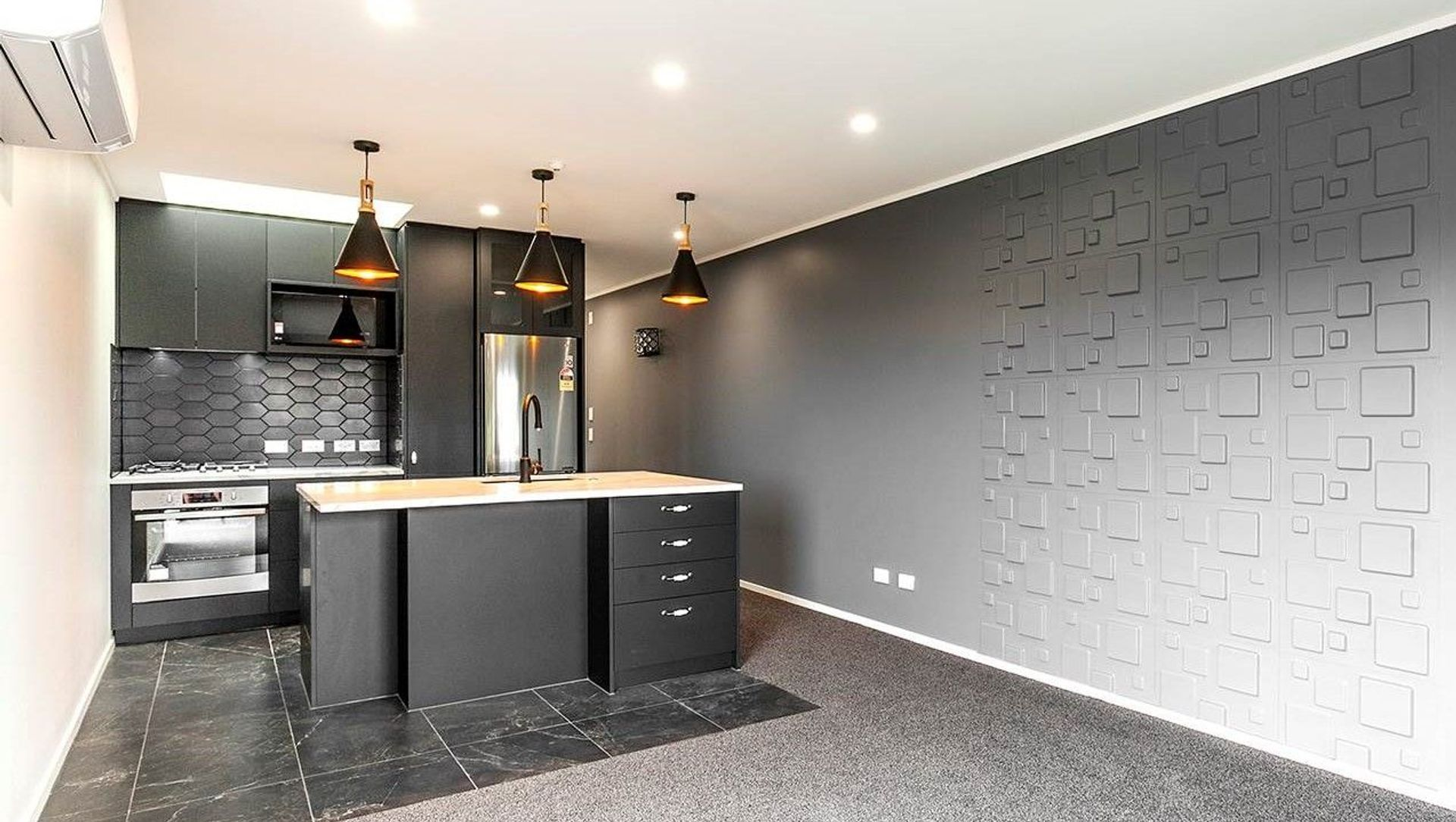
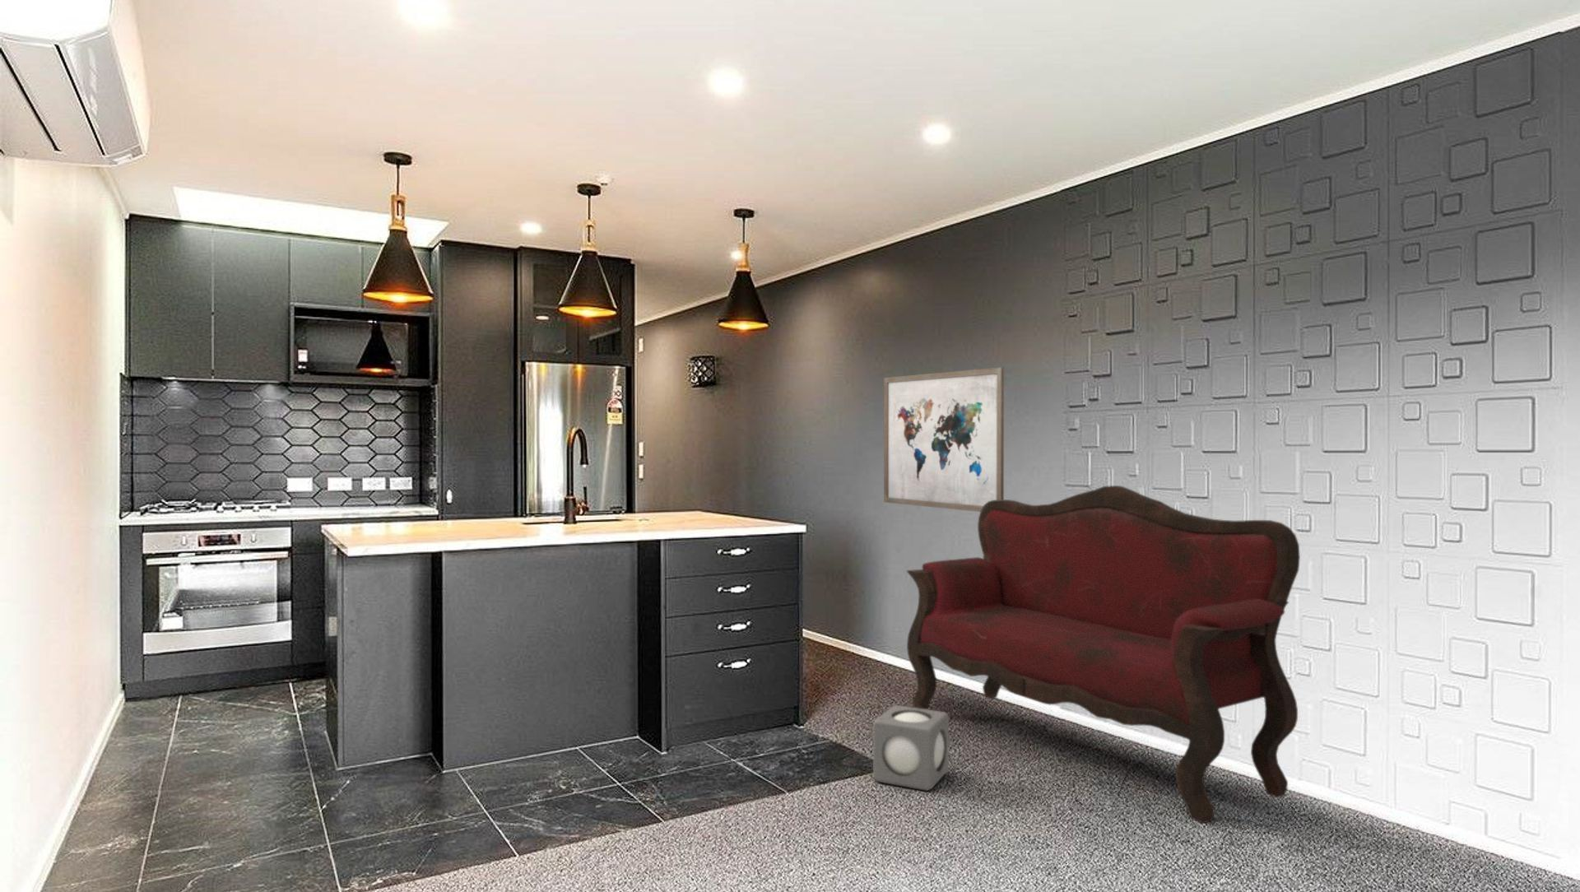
+ wall art (938, 441)
+ sofa (1075, 617)
+ speaker (910, 746)
